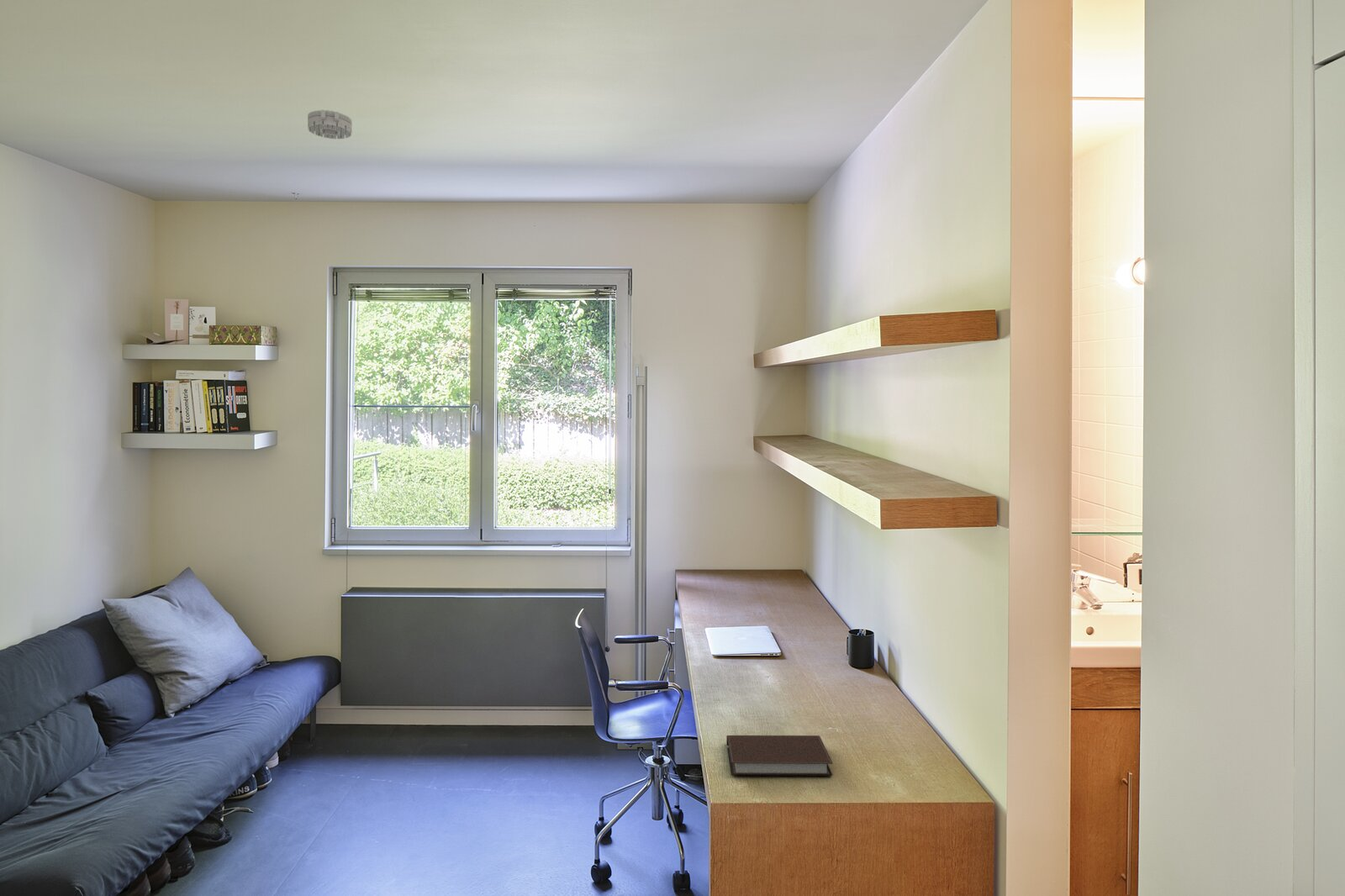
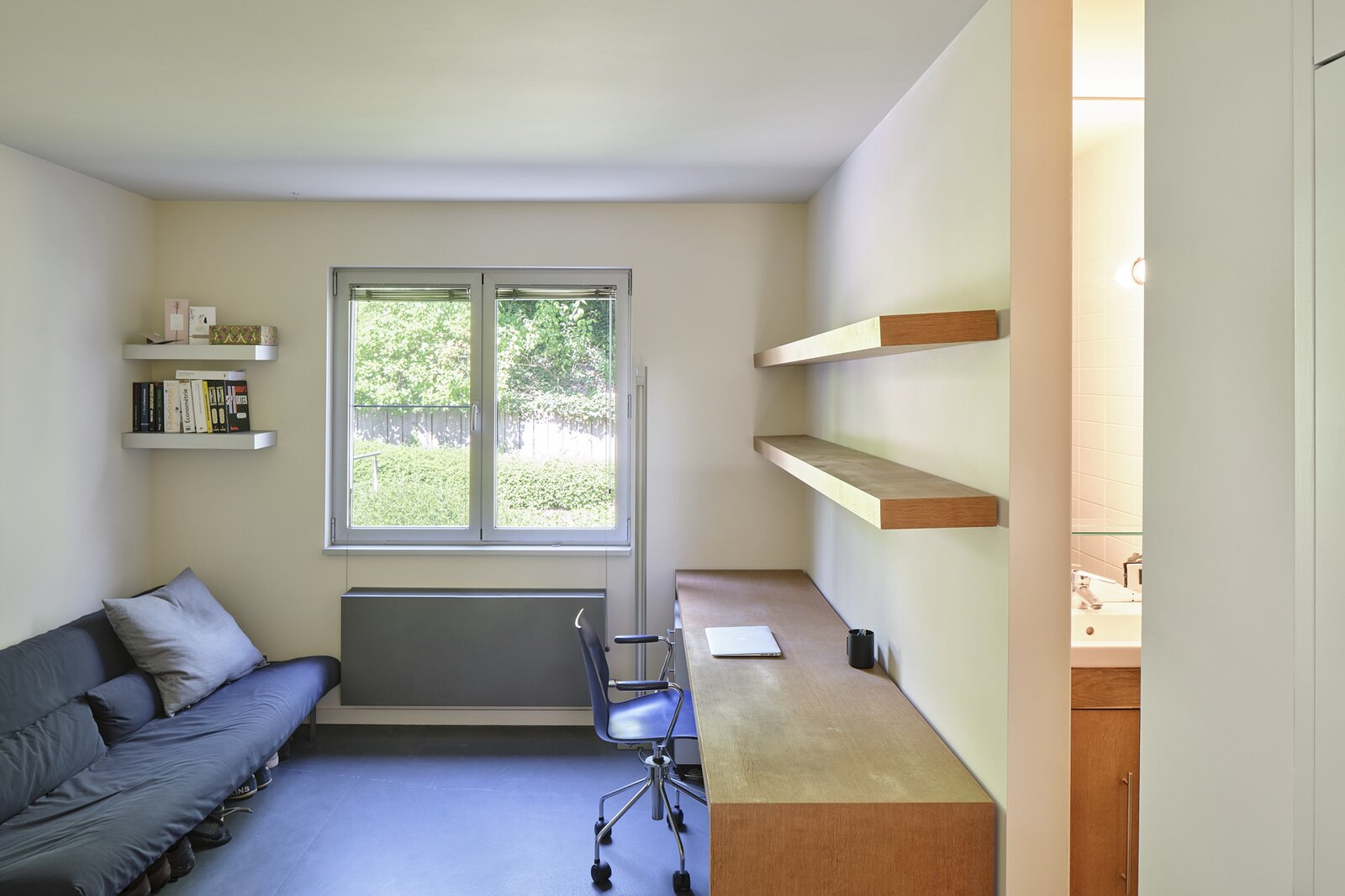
- smoke detector (330, 124)
- notebook (777, 753)
